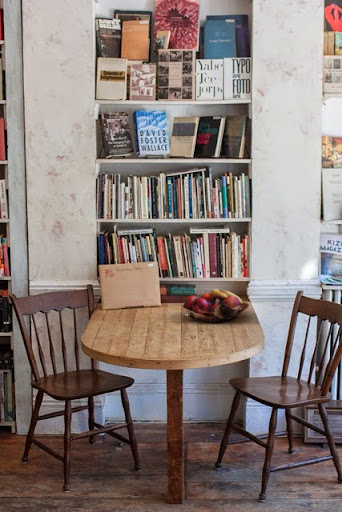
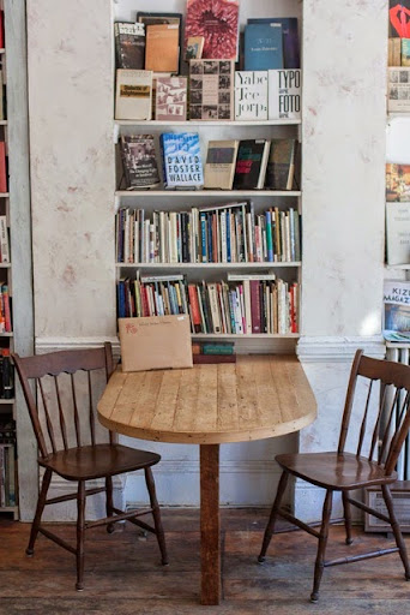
- fruit basket (215, 304)
